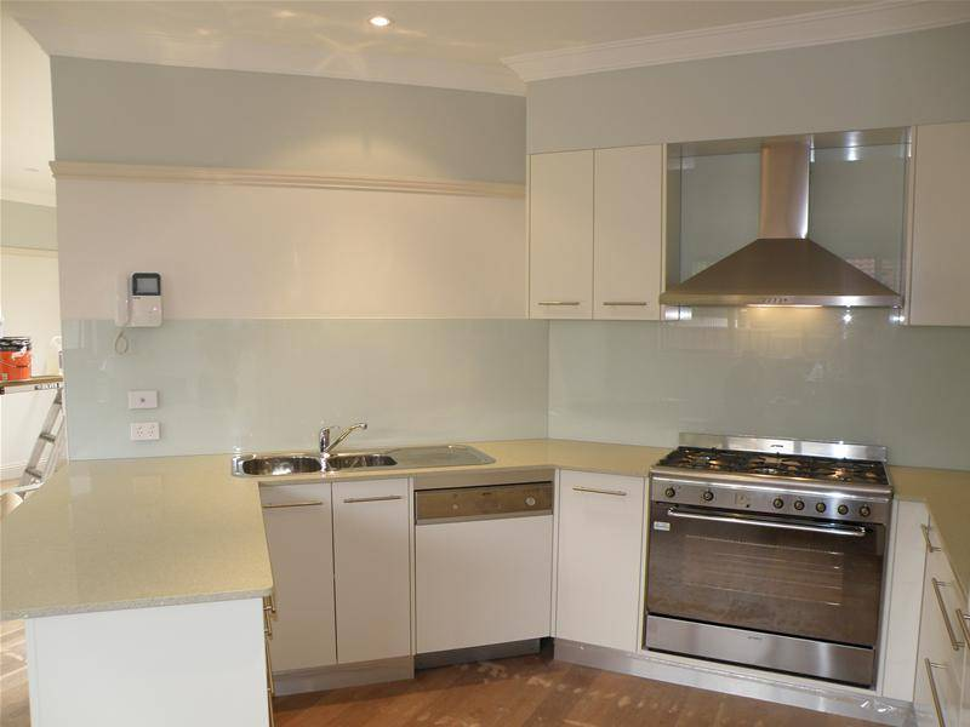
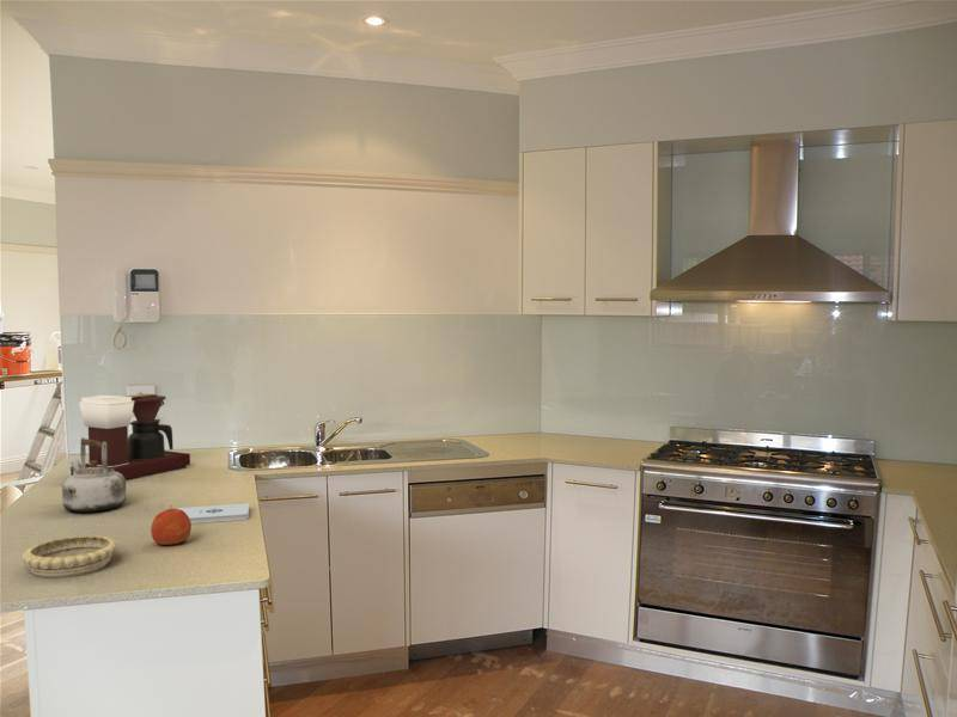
+ apple (171, 523)
+ decorative bowl (71, 556)
+ coffee maker (132, 434)
+ kettle (90, 472)
+ notepad (212, 513)
